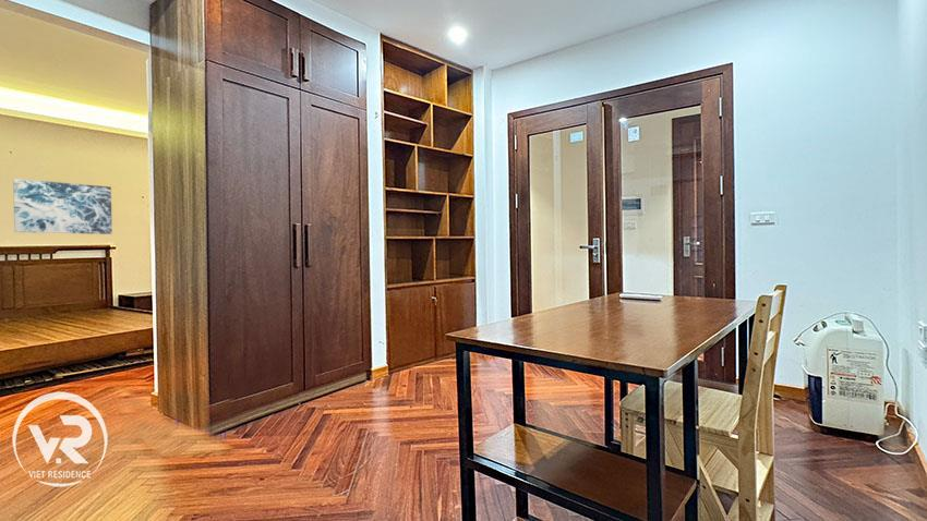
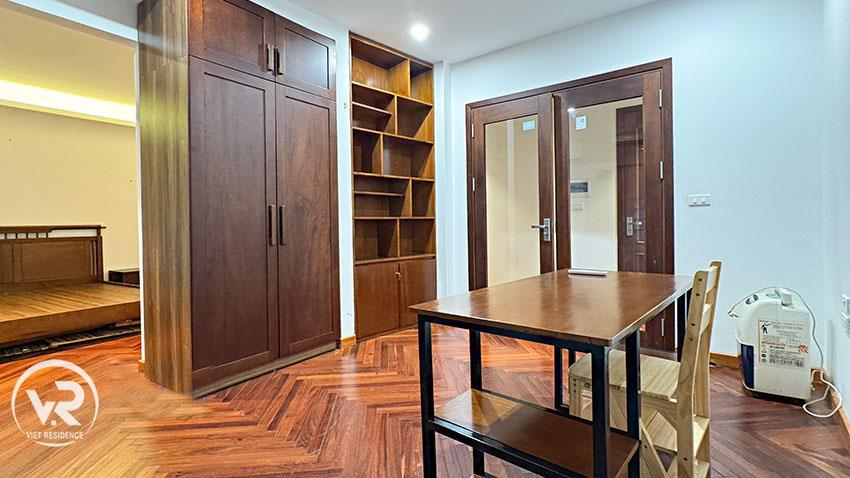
- wall art (65, 208)
